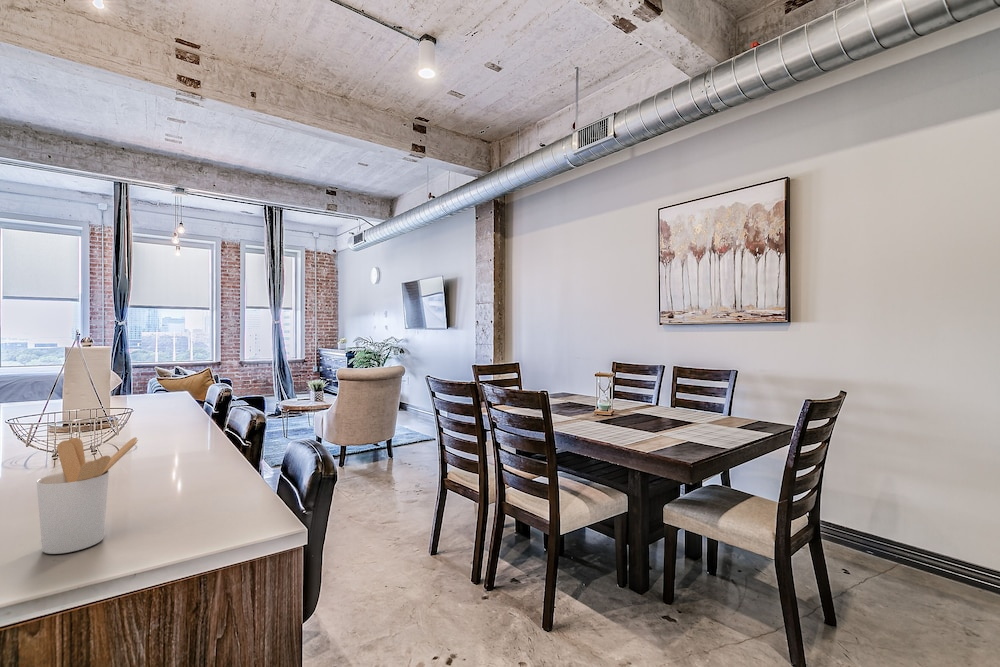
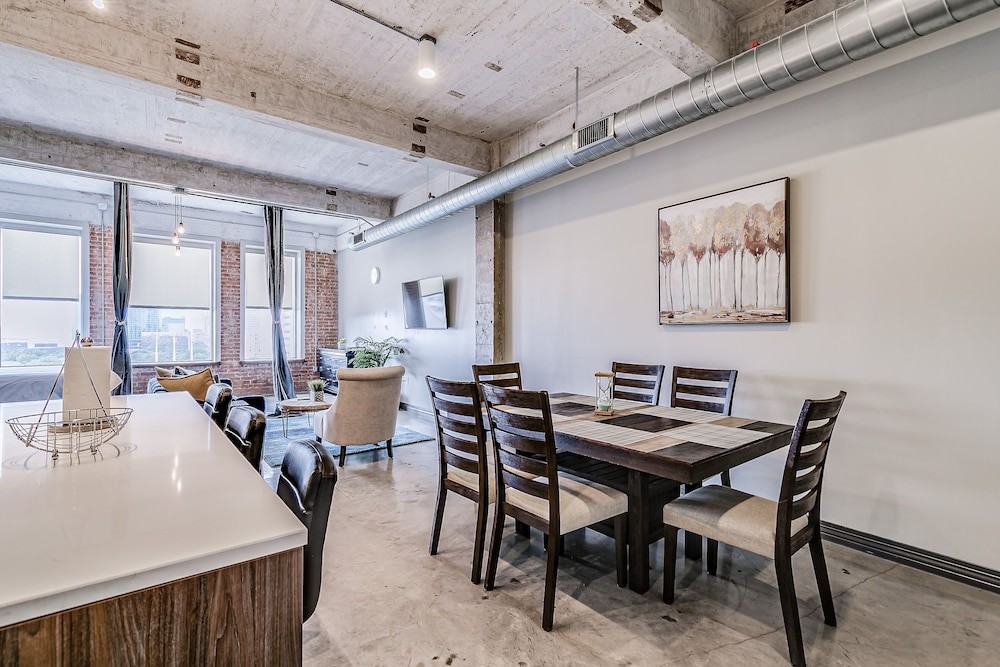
- utensil holder (92, 489)
